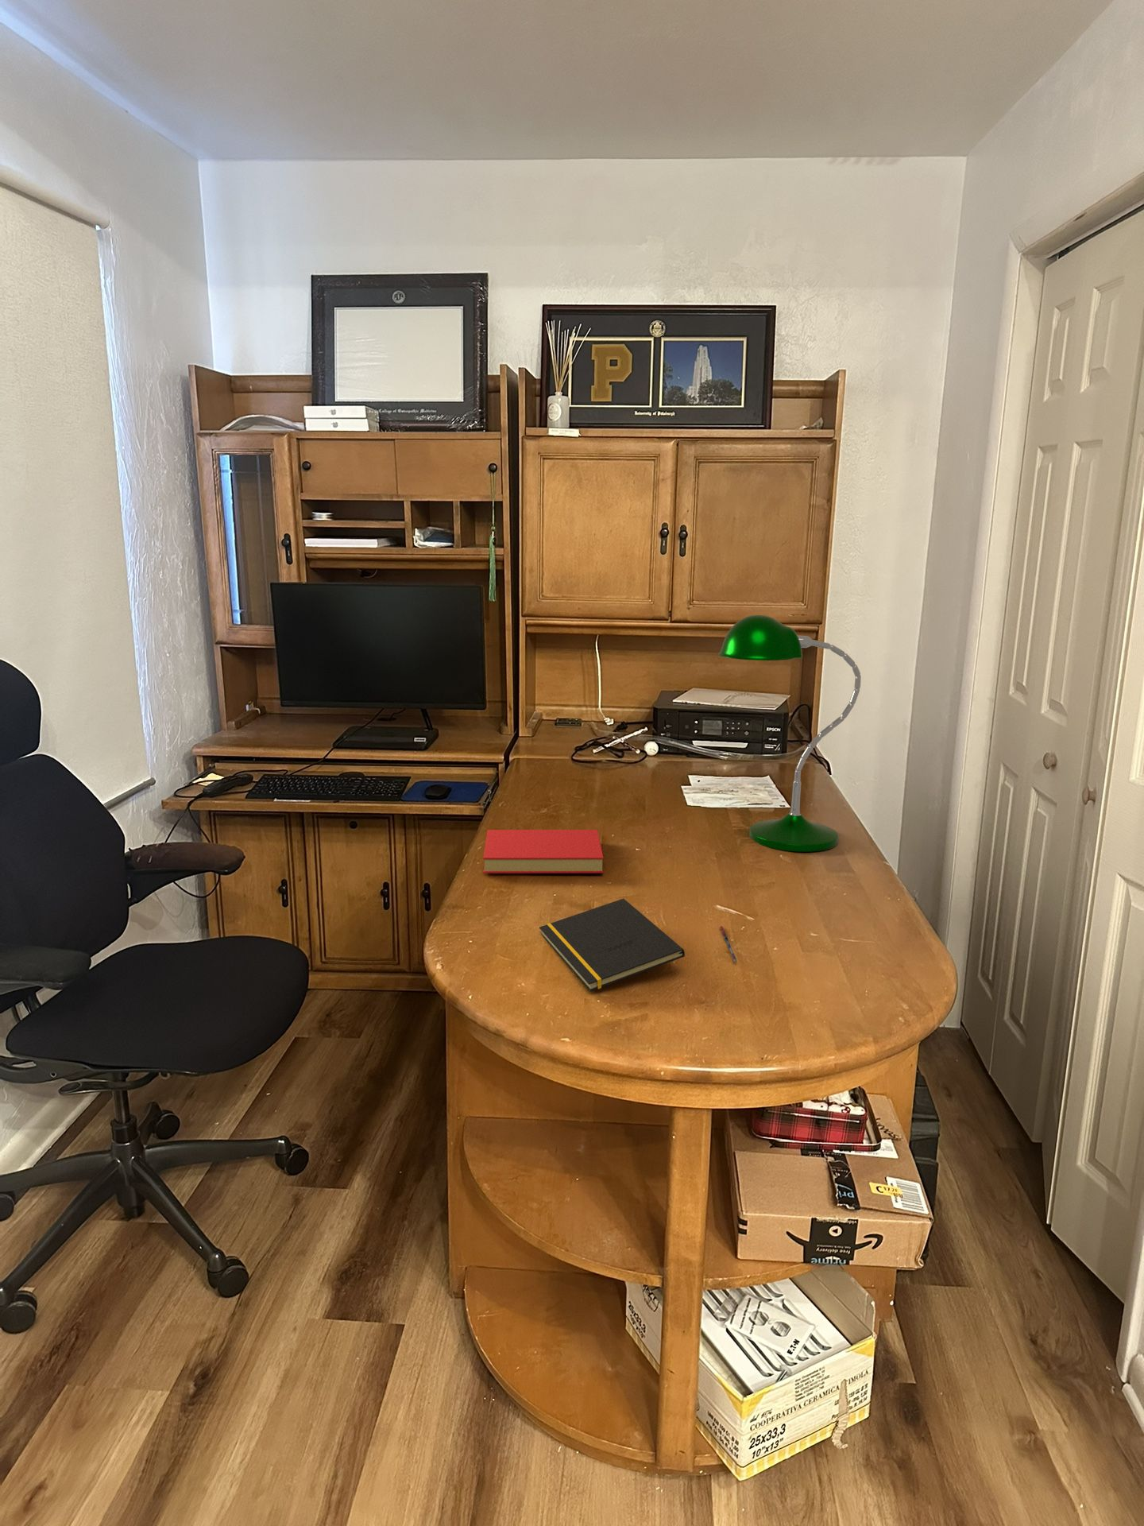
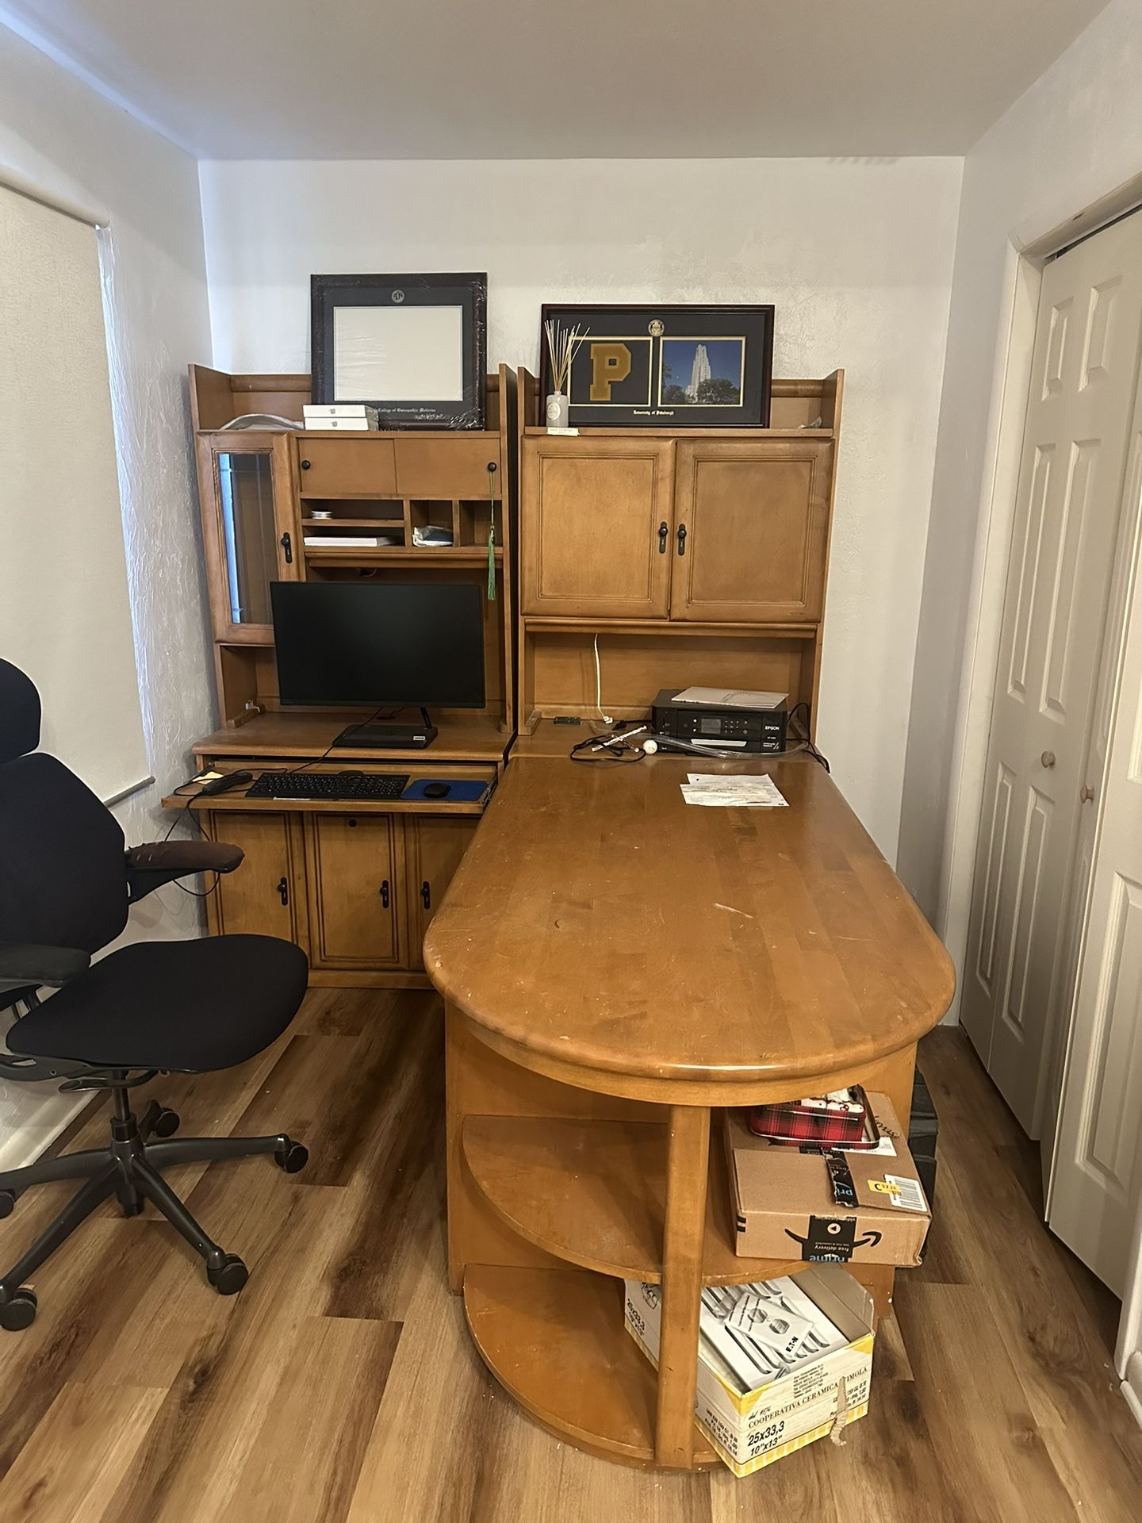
- notepad (608, 941)
- pen (728, 943)
- desk lamp (808, 746)
- book (543, 850)
